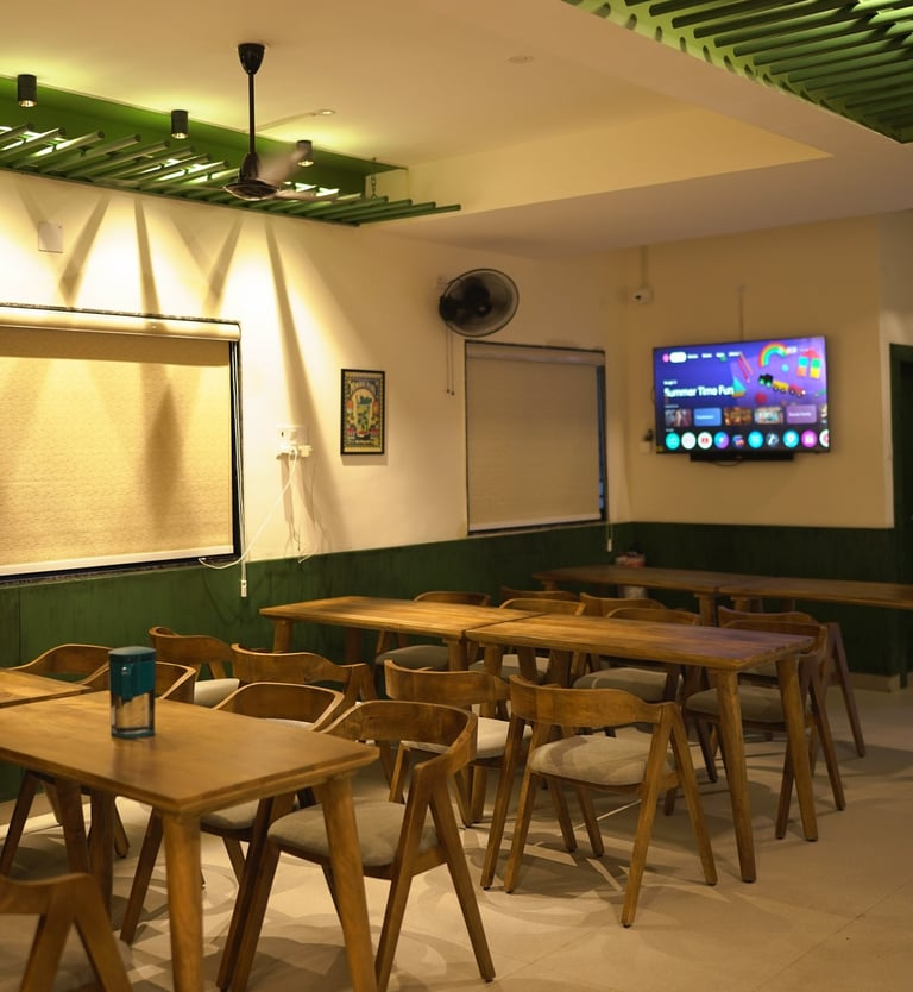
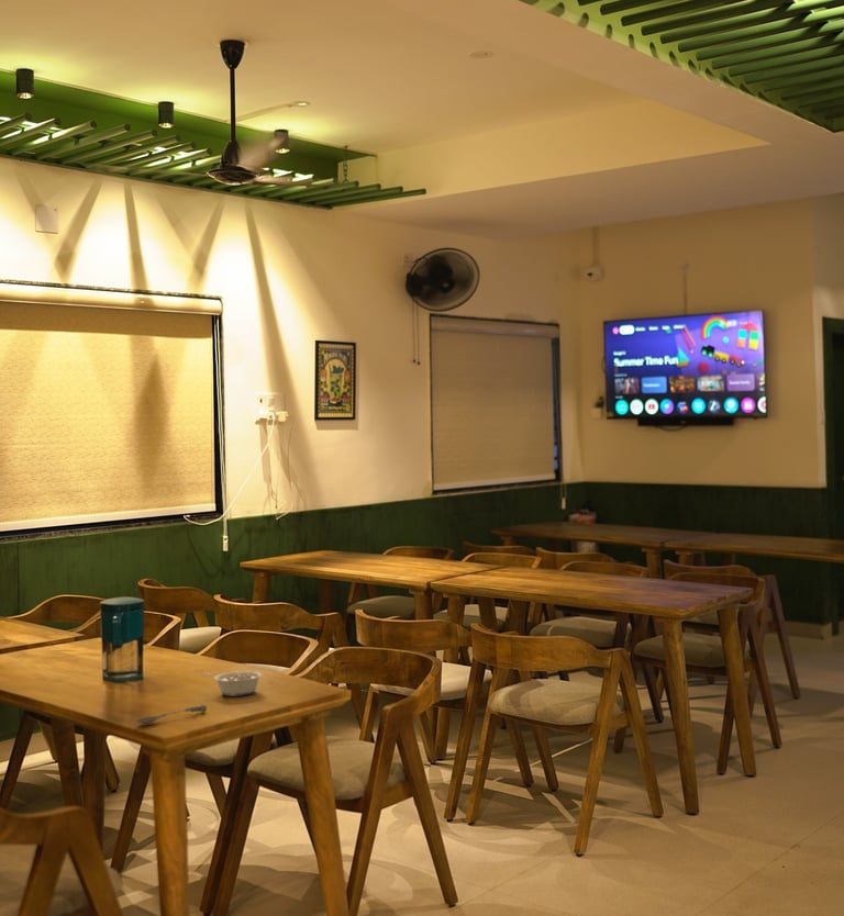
+ soupspoon (171, 713)
+ legume (236, 682)
